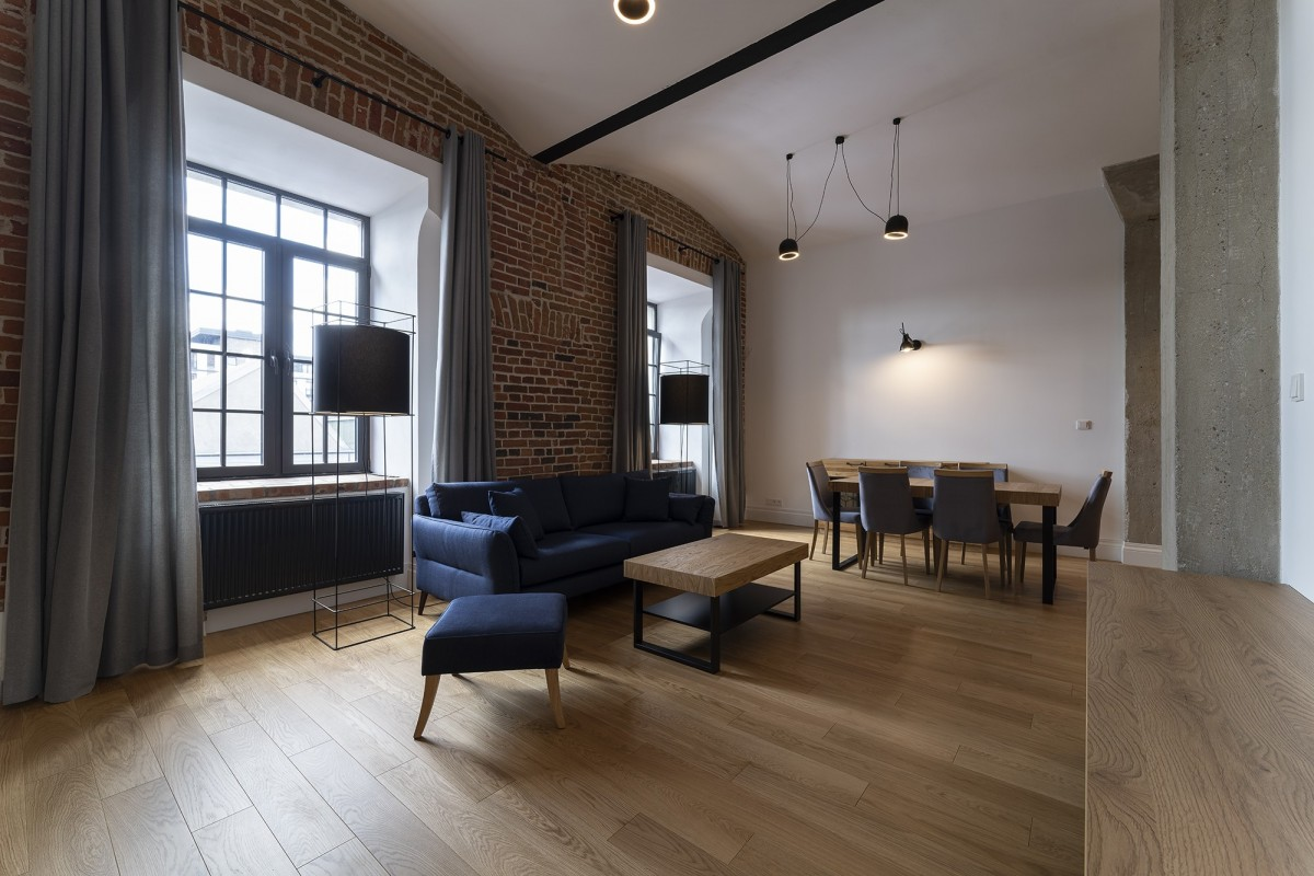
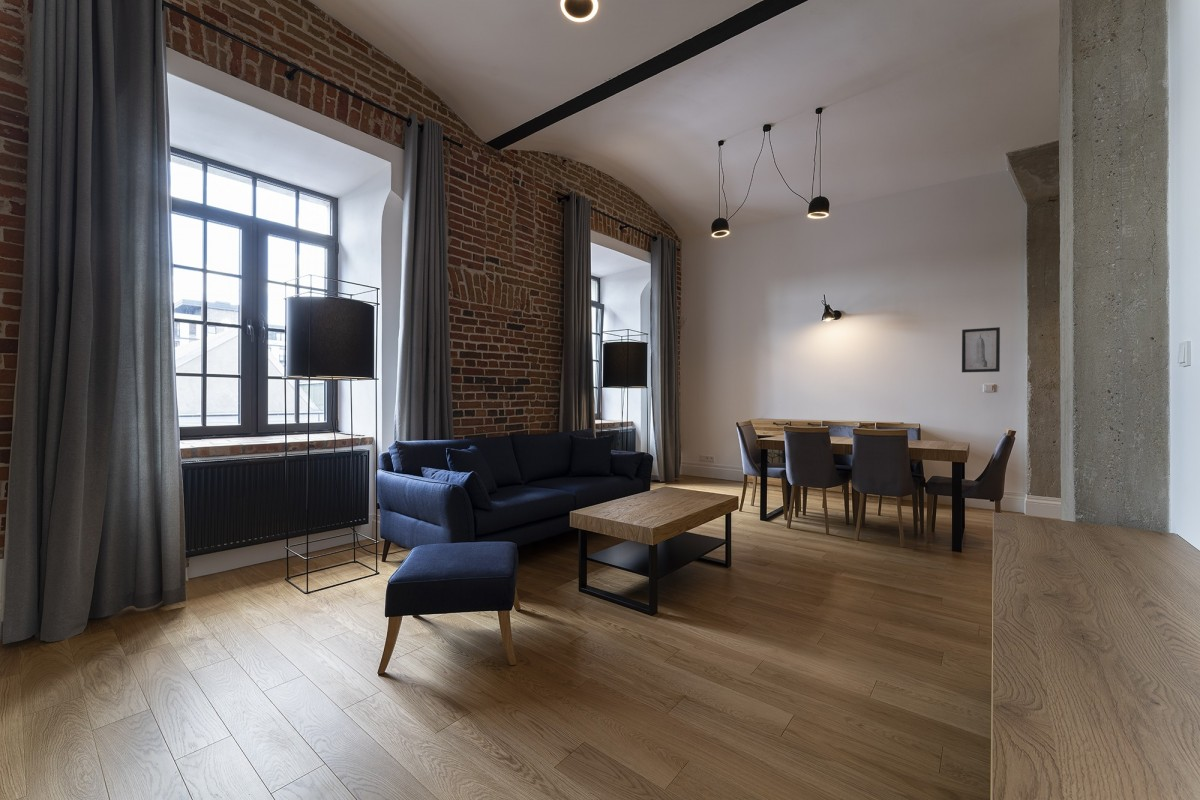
+ wall art (980, 350)
